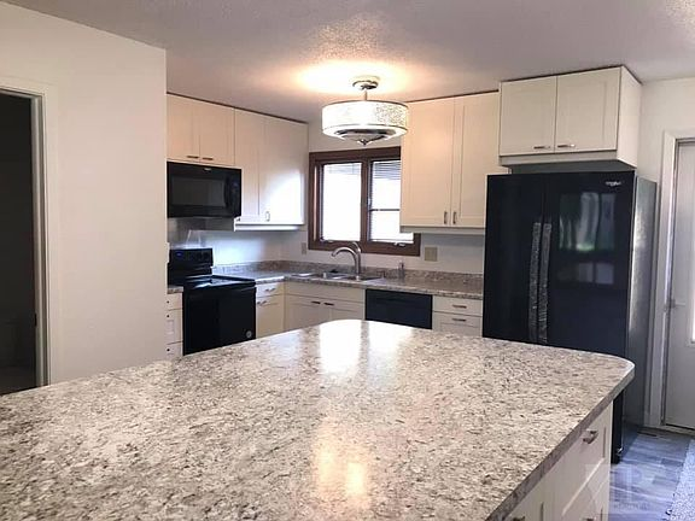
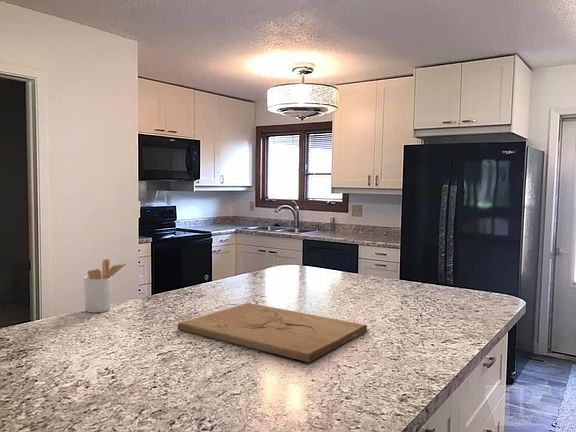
+ cutting board (272, 326)
+ utensil holder (104, 285)
